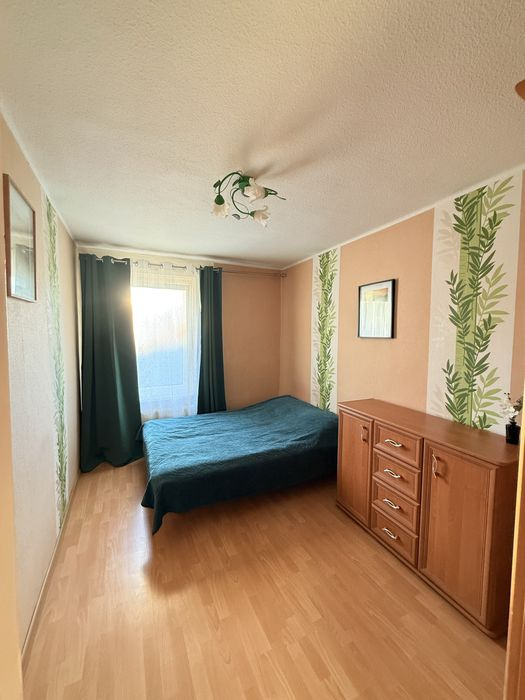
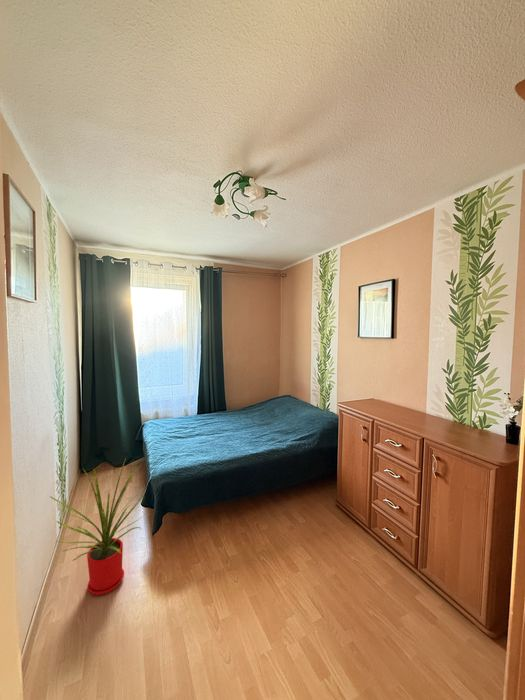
+ house plant (102, 528)
